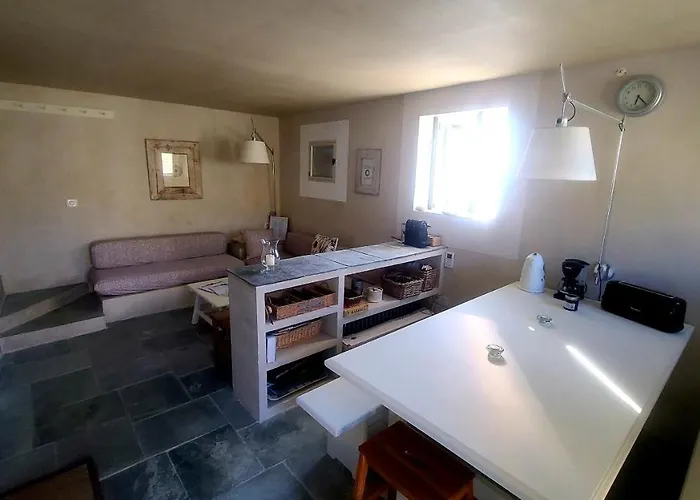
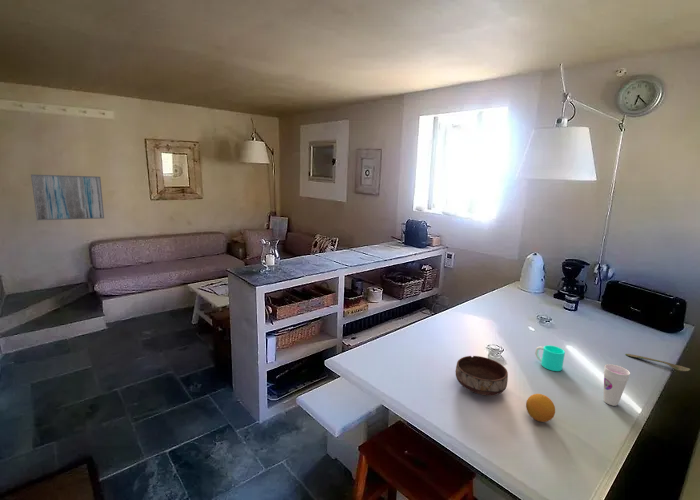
+ fruit (540, 407)
+ spoon (656, 360)
+ cup (613, 386)
+ bowl (480, 377)
+ wall art (69, 197)
+ cup (548, 356)
